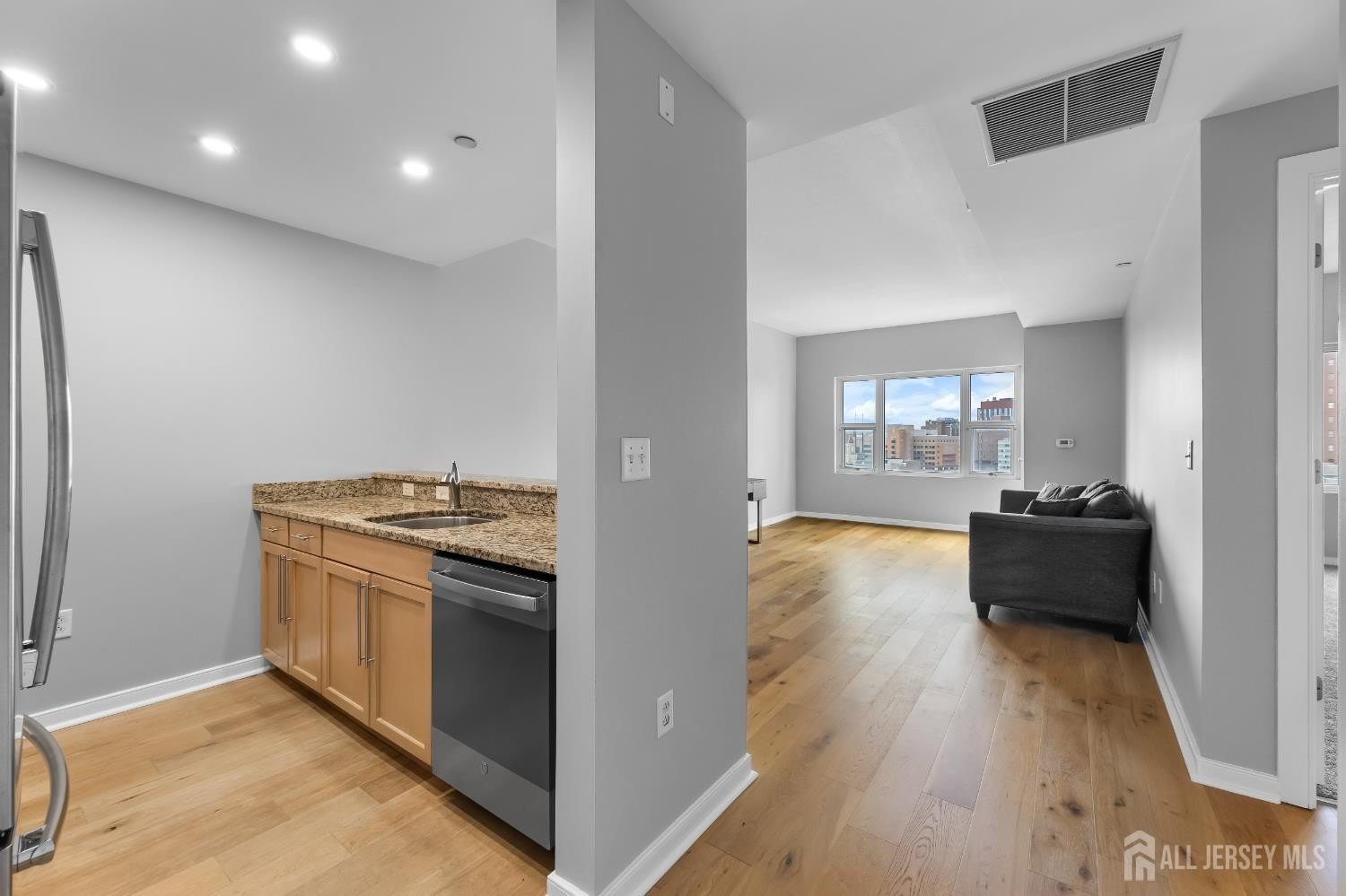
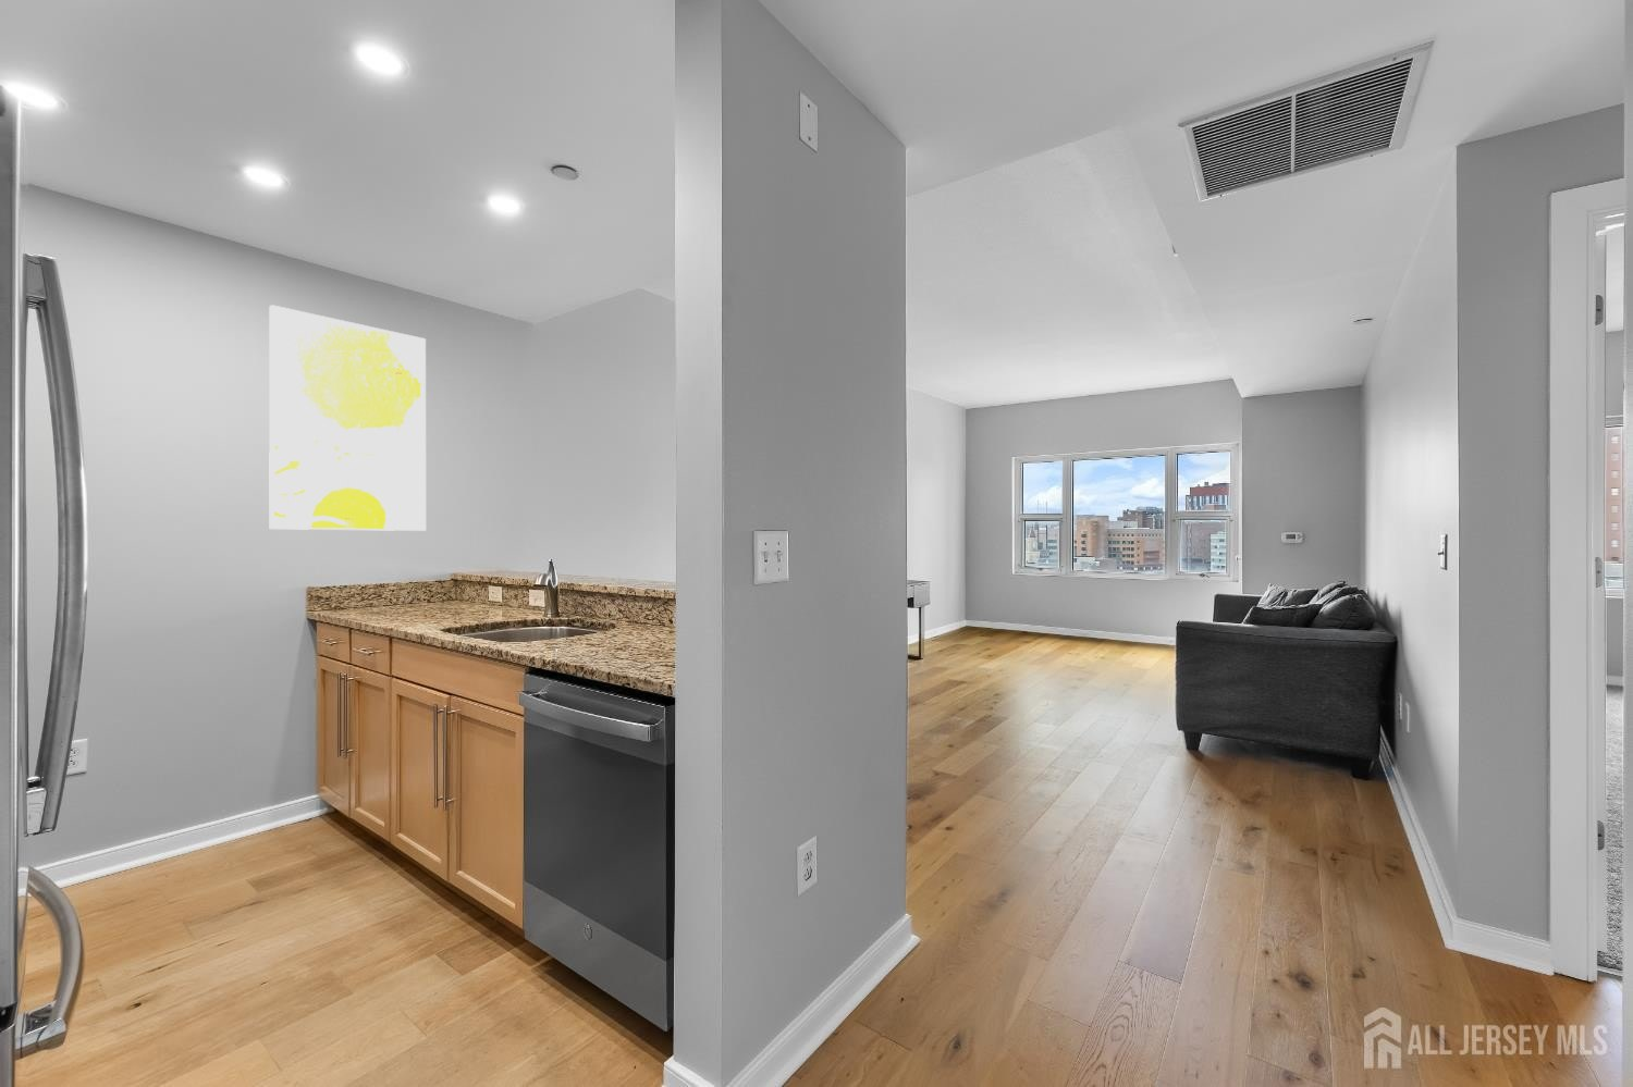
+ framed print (353, 427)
